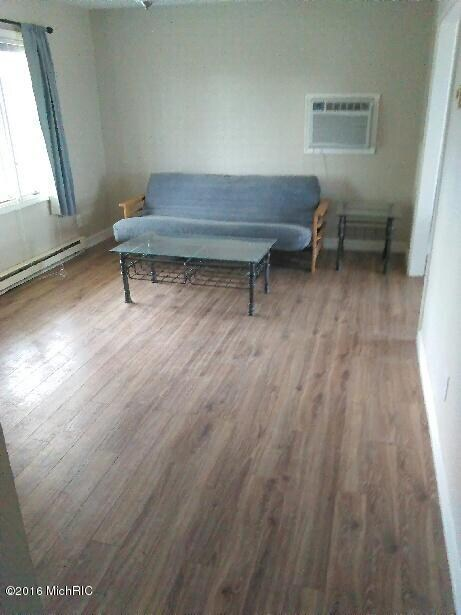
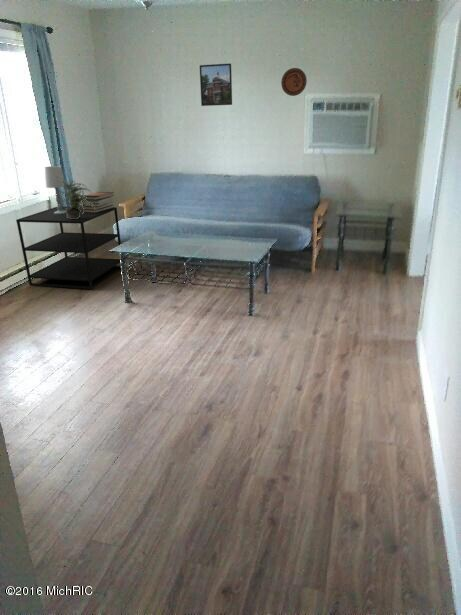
+ decorative plate (293, 82)
+ table lamp (56, 189)
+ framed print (215, 85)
+ side table (73, 245)
+ book stack (98, 201)
+ potted plant (72, 196)
